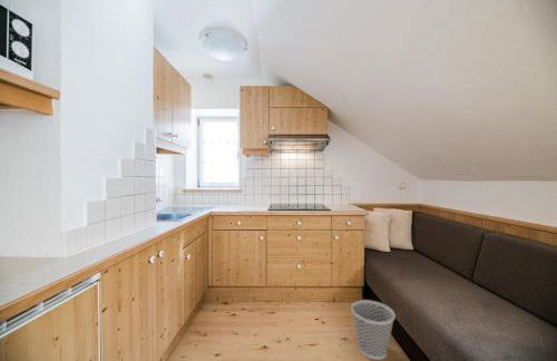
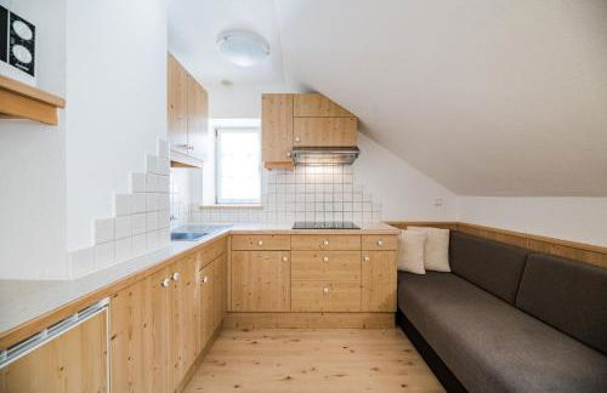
- wastebasket (372, 330)
